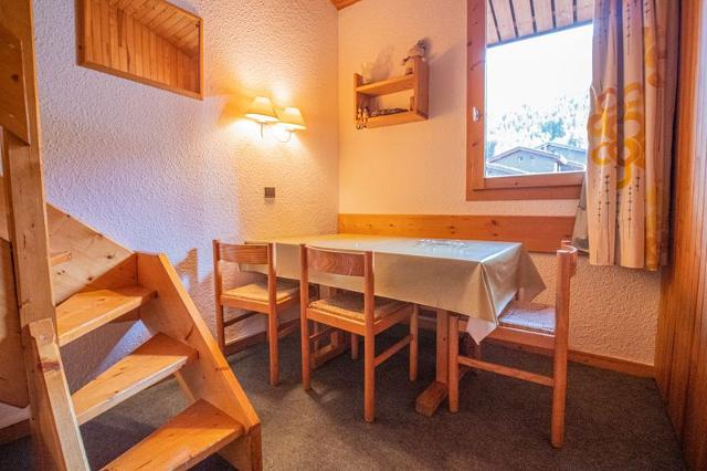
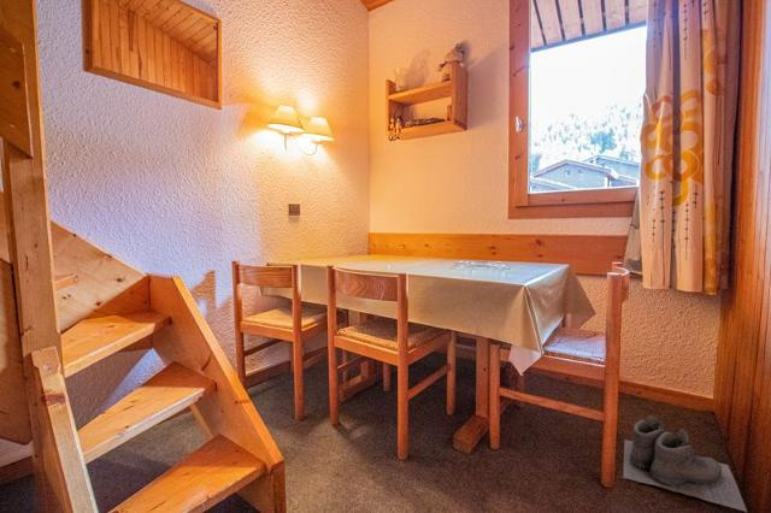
+ boots (677, 449)
